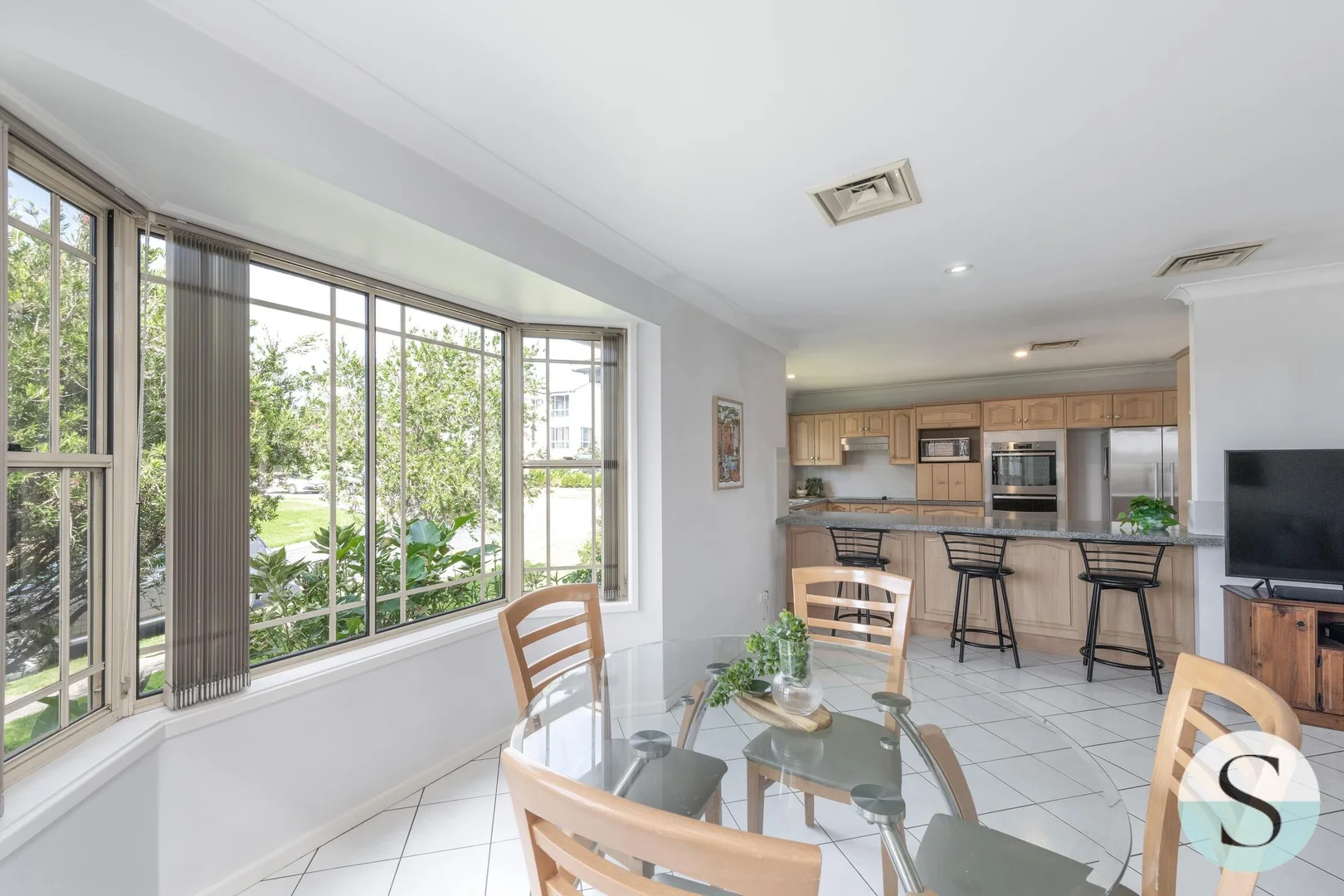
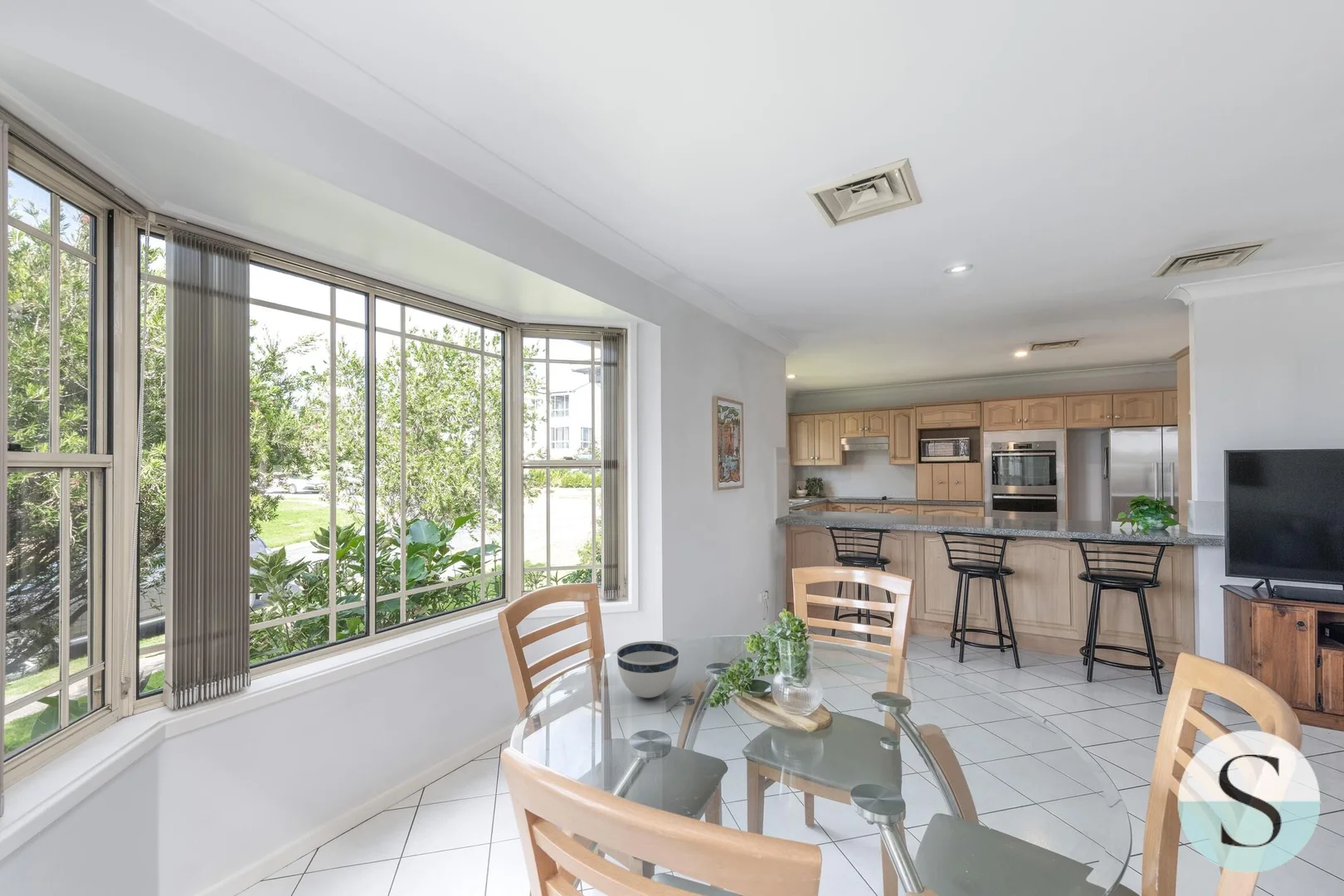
+ bowl (648, 673)
